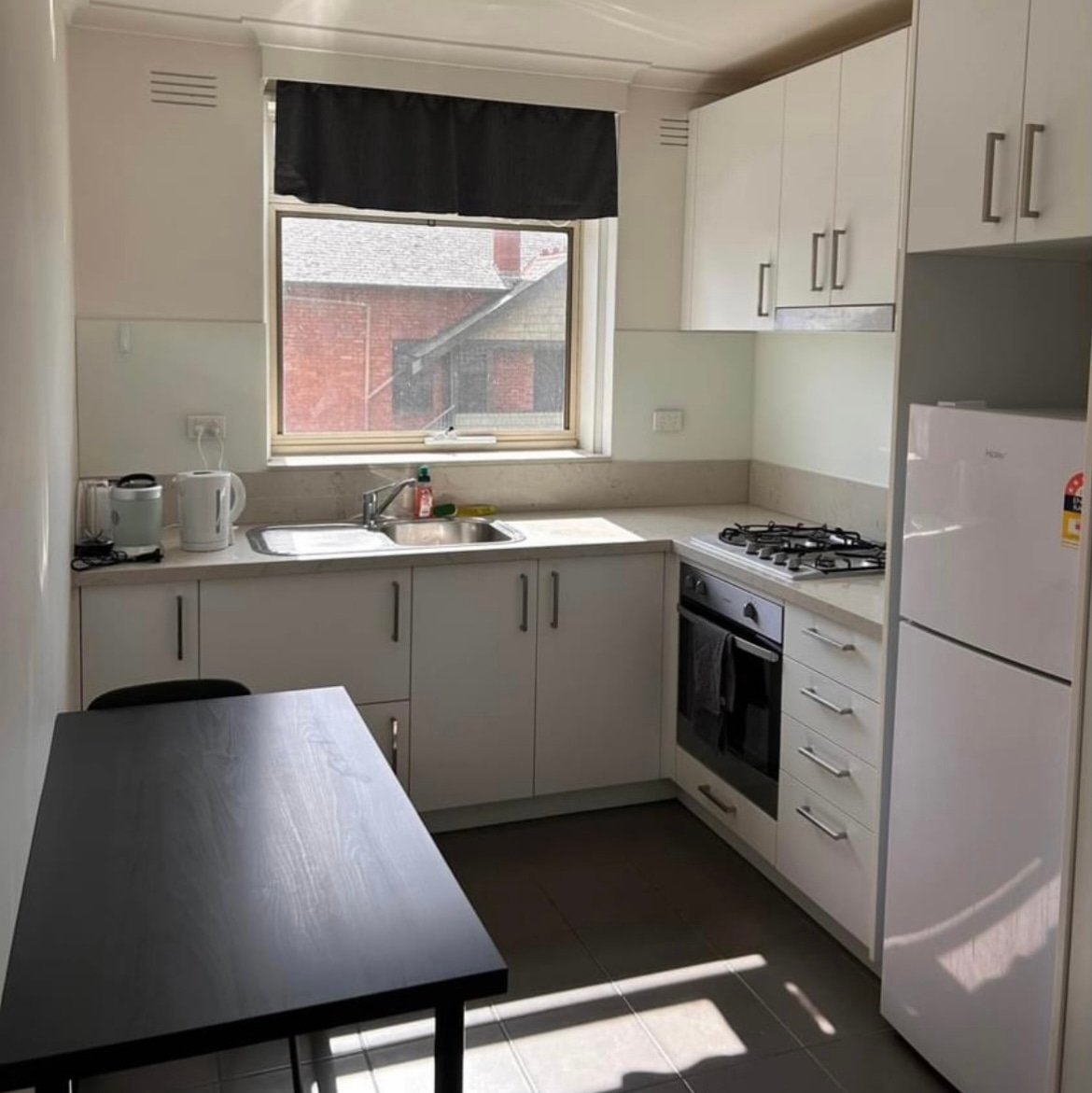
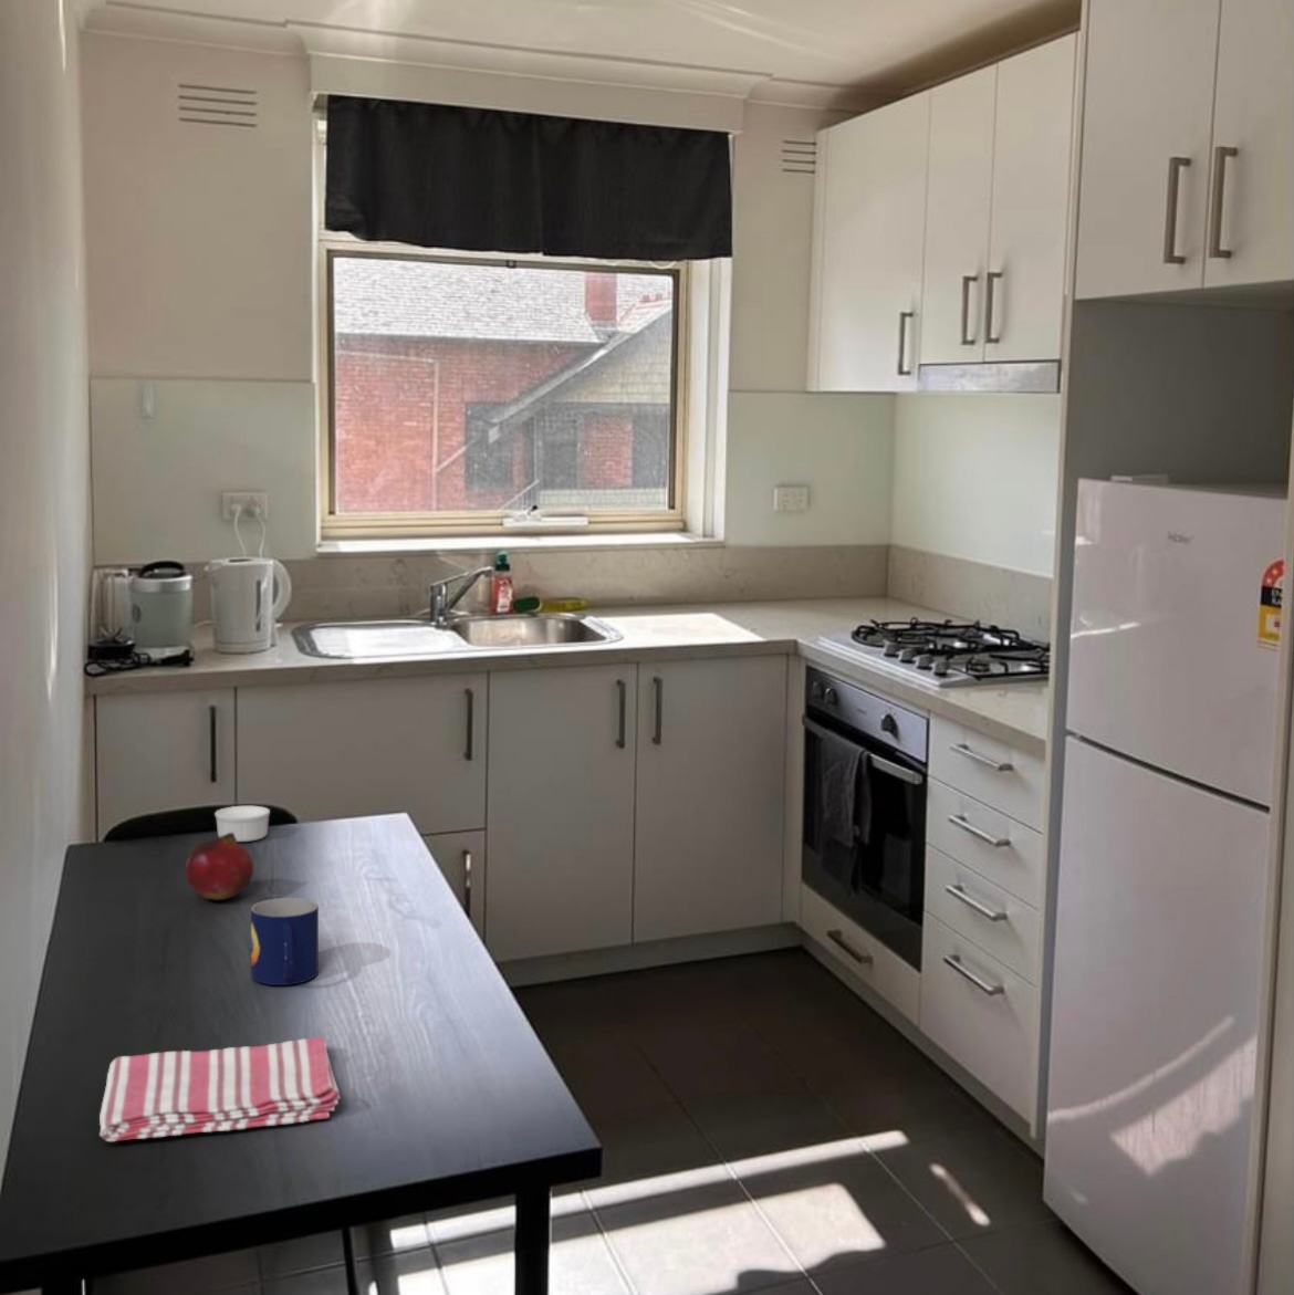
+ dish towel (220, 1081)
+ fruit (219, 865)
+ mug (286, 944)
+ ramekin (242, 823)
